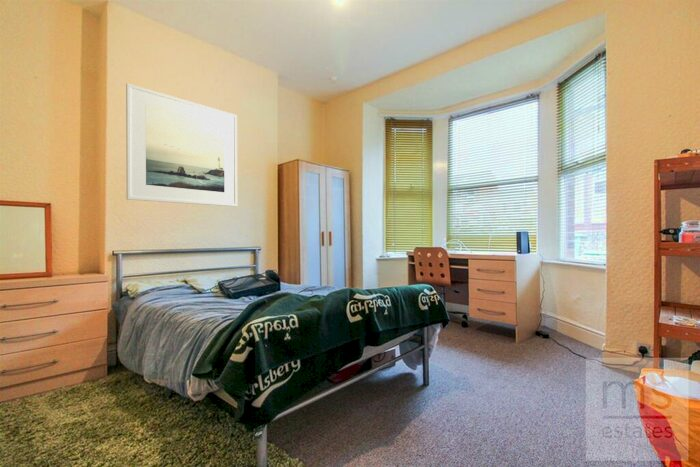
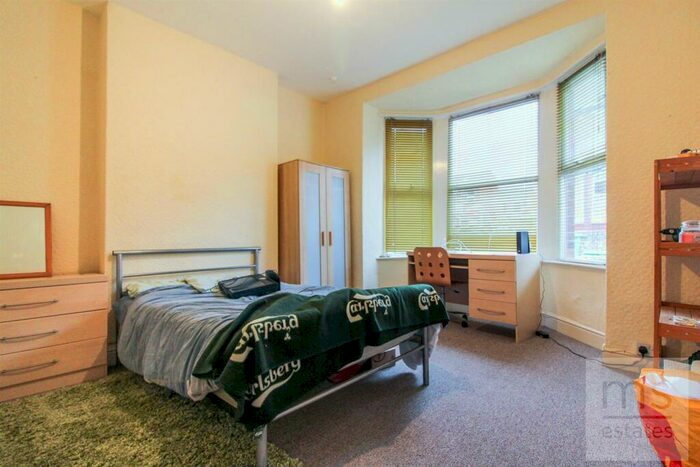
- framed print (188, 152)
